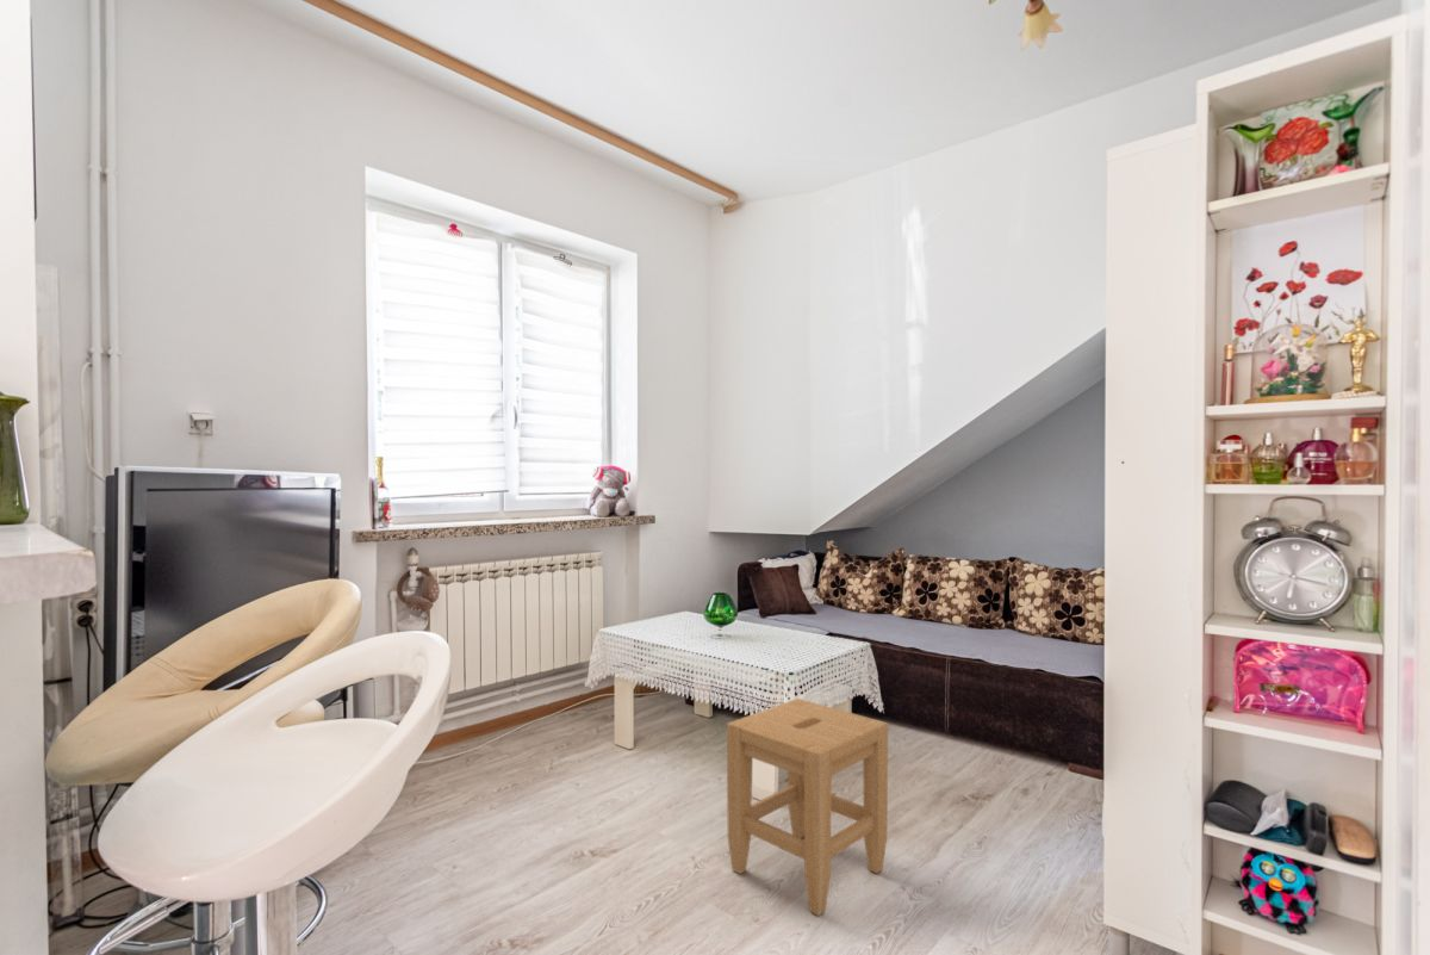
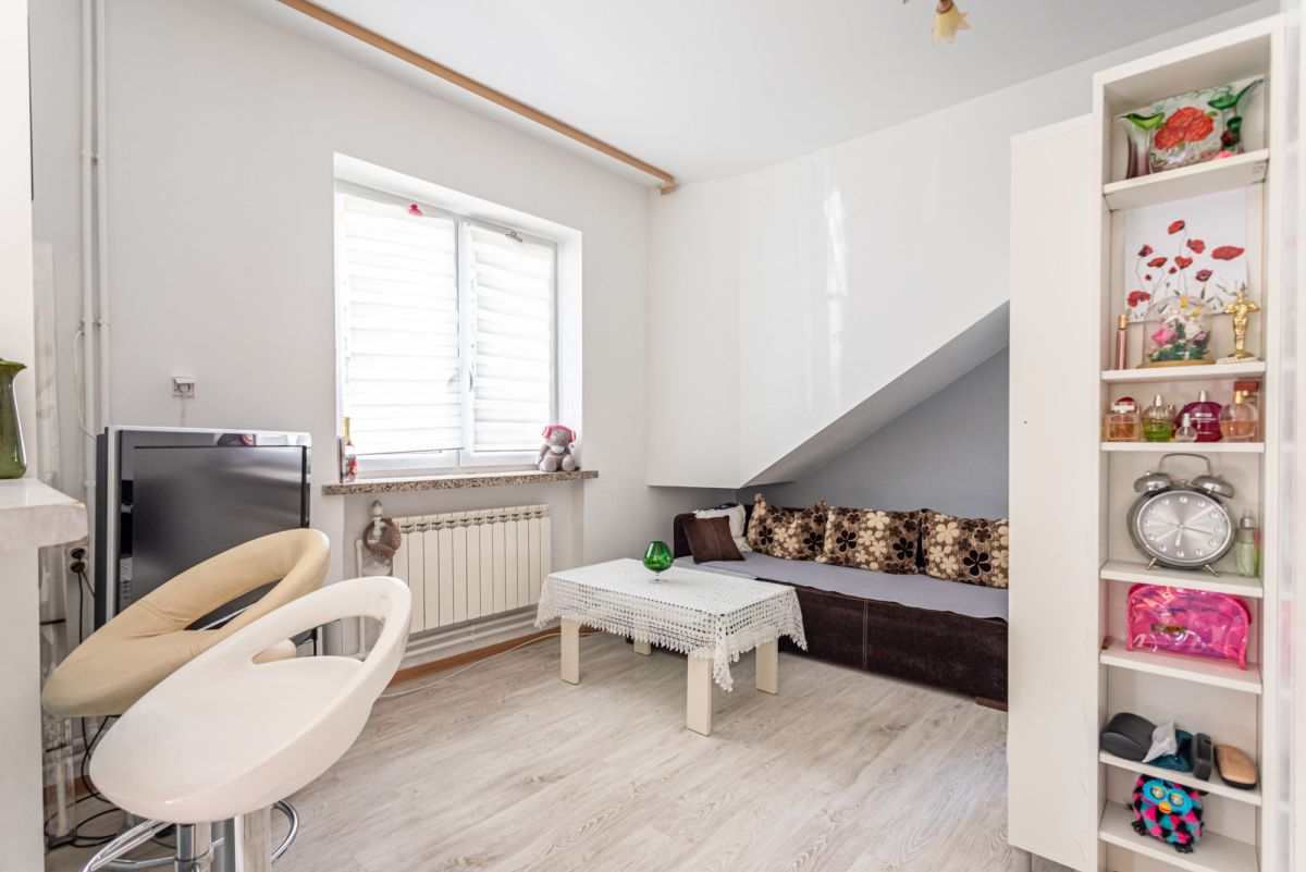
- stool (807, 796)
